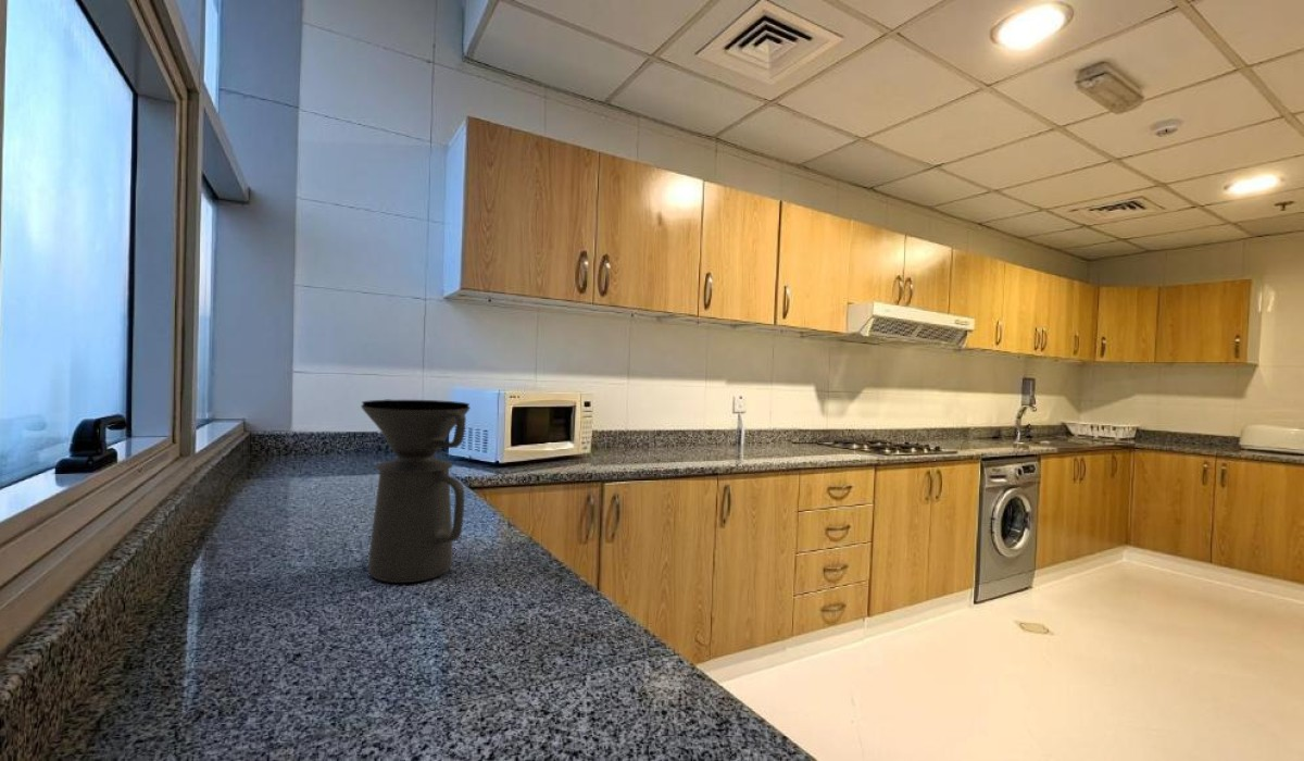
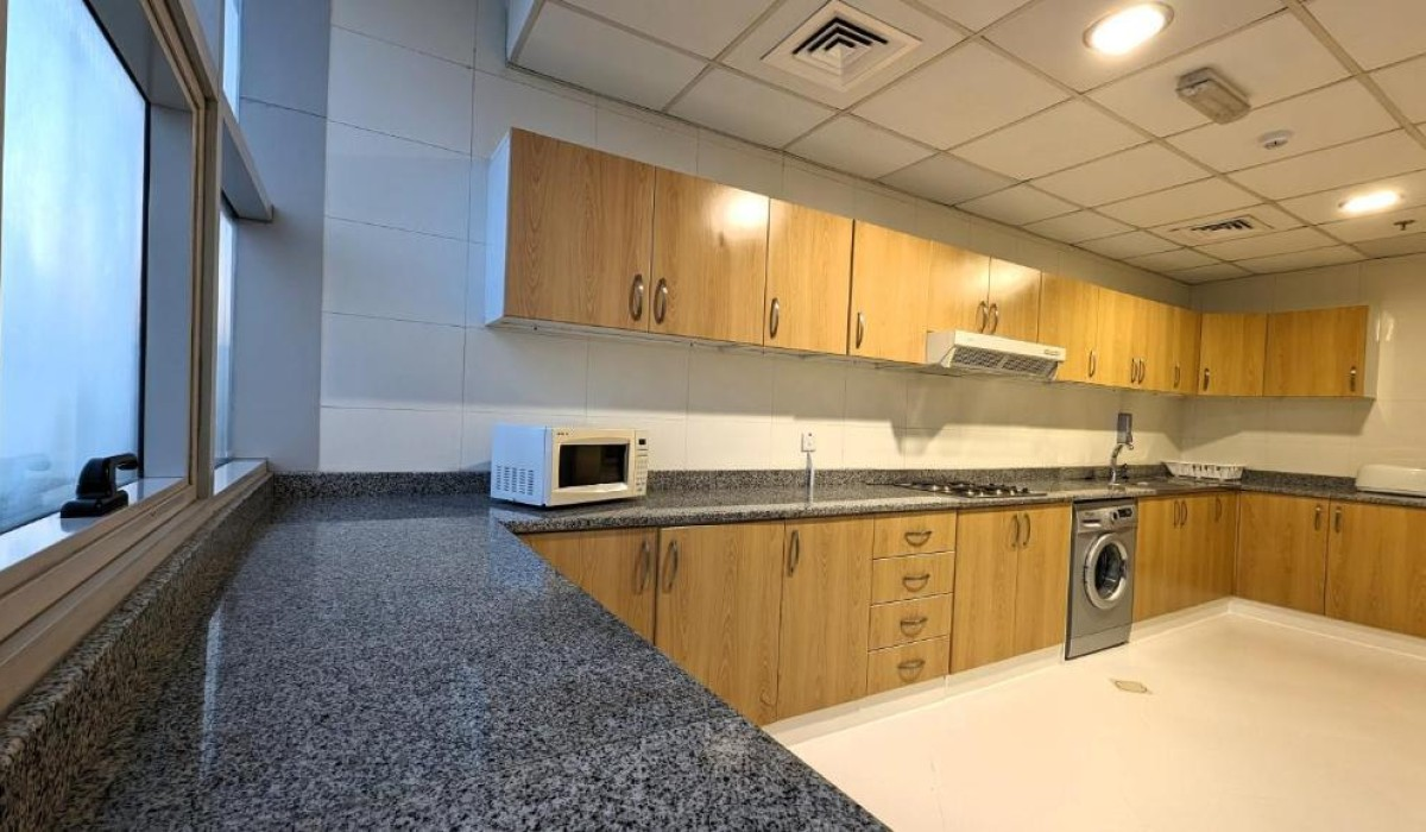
- coffee maker (414, 486)
